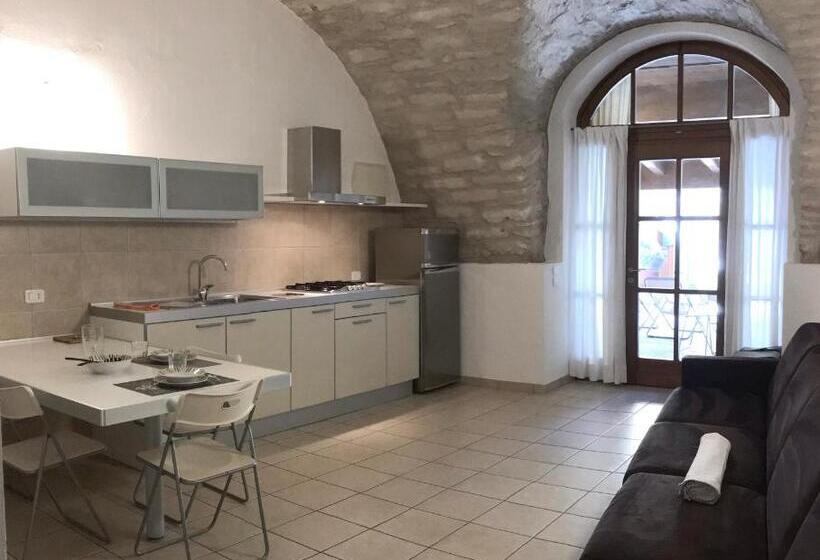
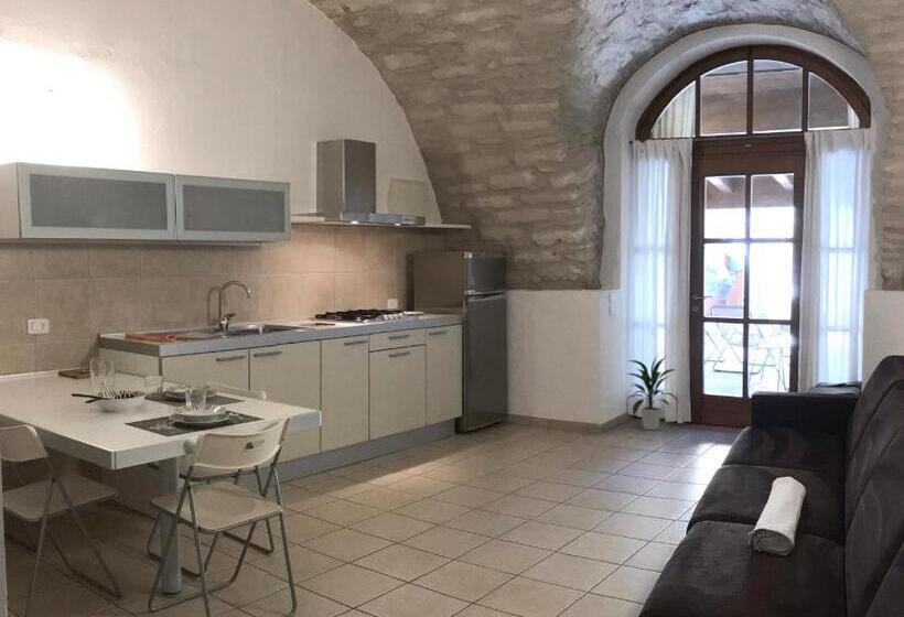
+ indoor plant (648, 391)
